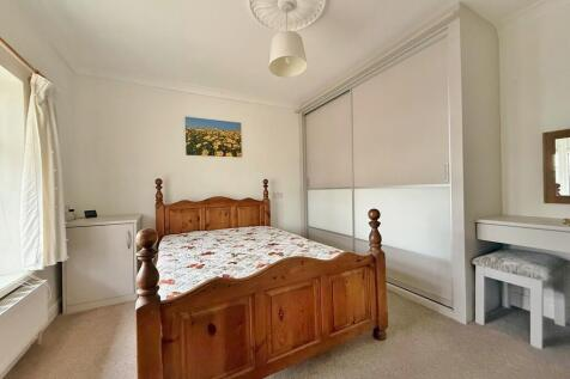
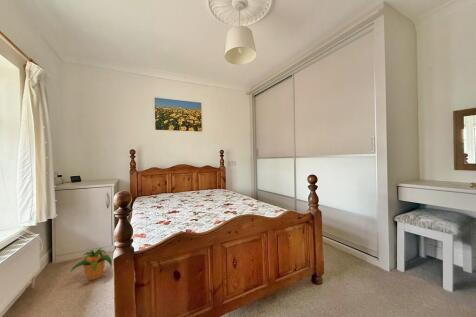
+ potted plant (91, 263)
